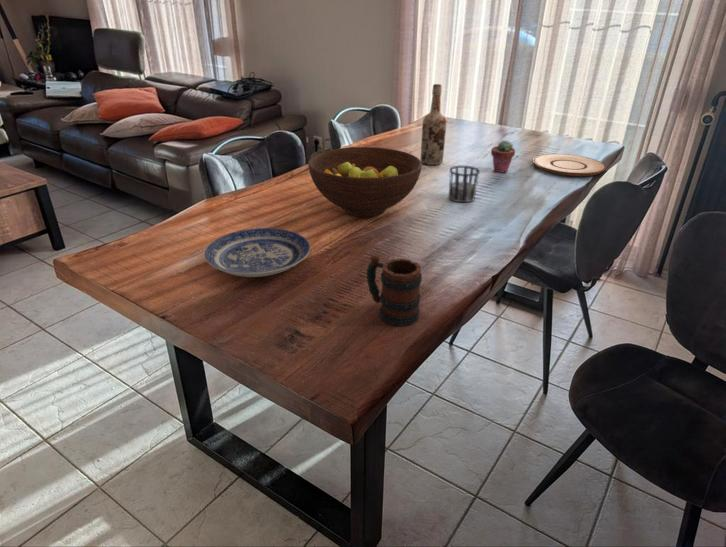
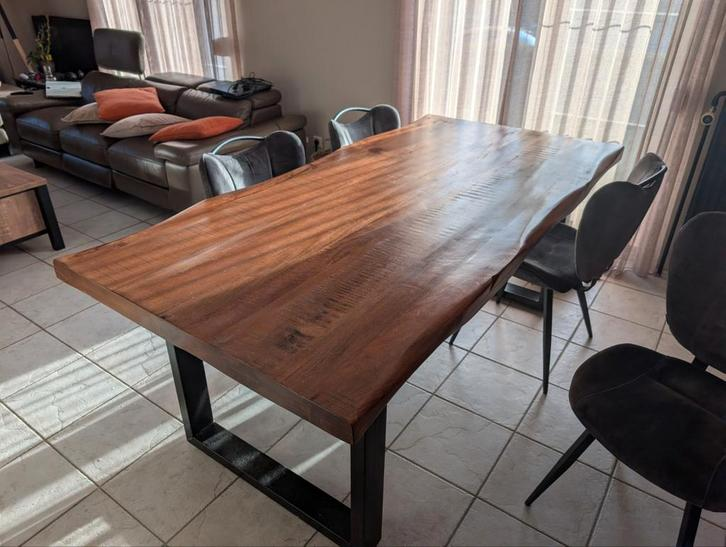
- plate (258, 255)
- mug (392, 287)
- wine bottle (434, 124)
- potted succulent (502, 155)
- plate (568, 164)
- cup (463, 183)
- fruit bowl (364, 186)
